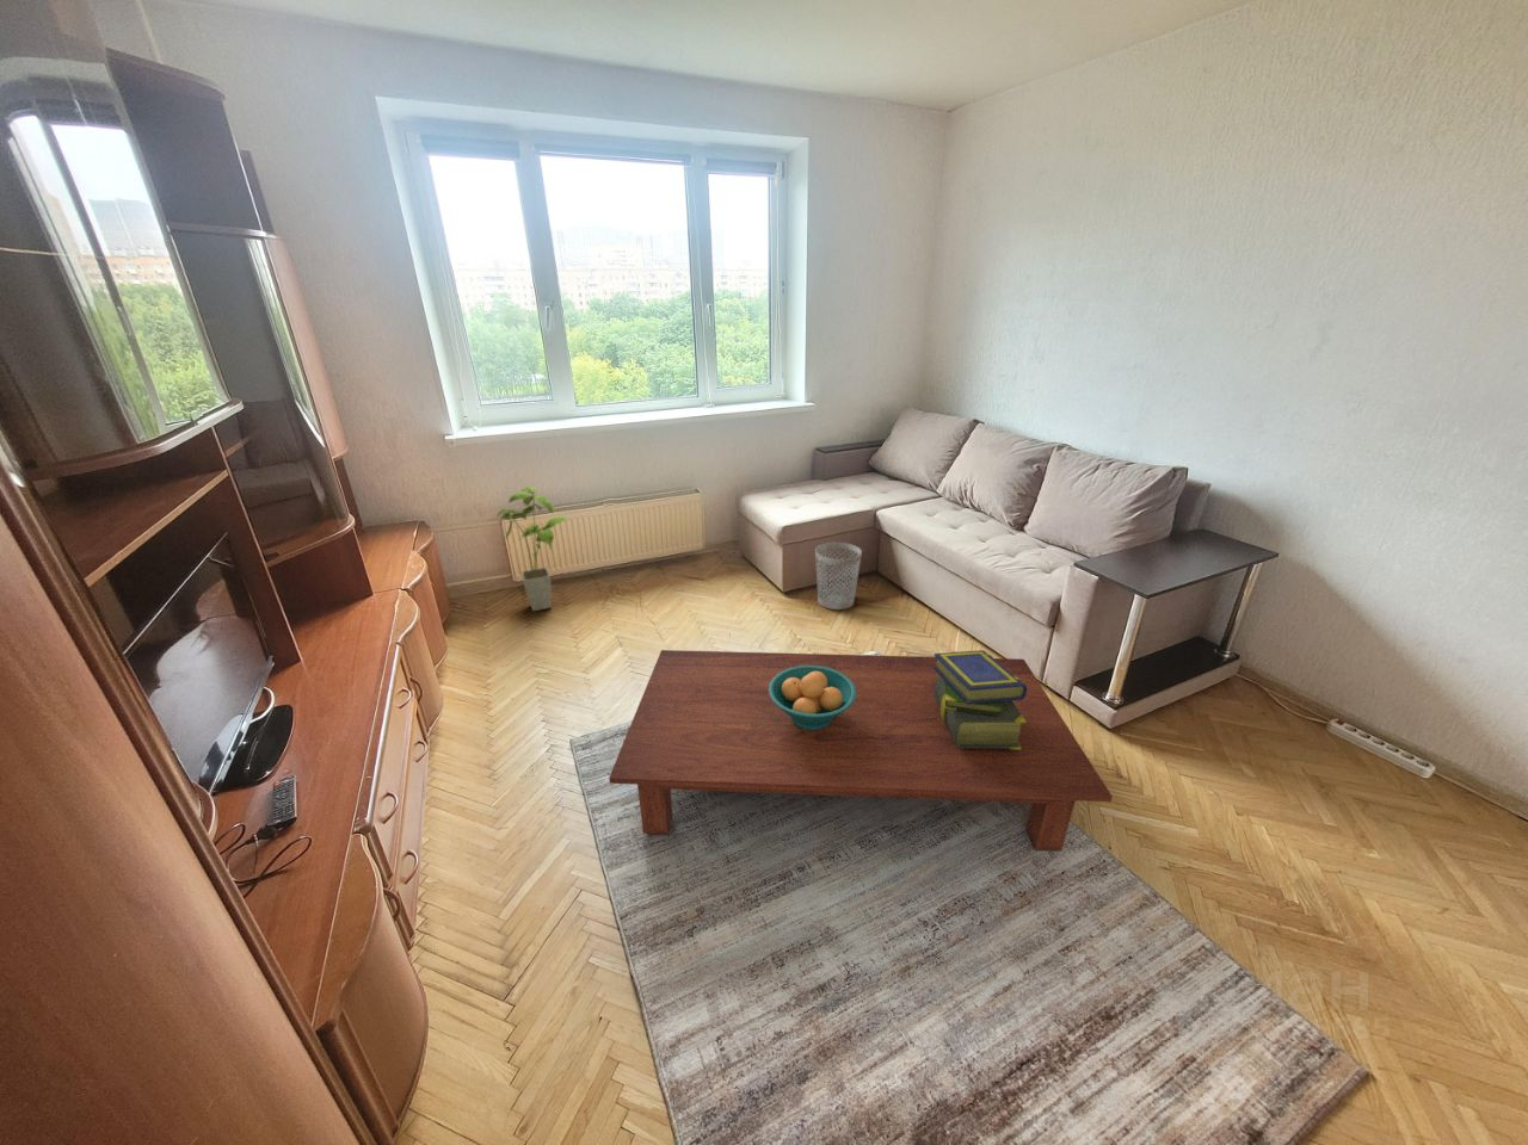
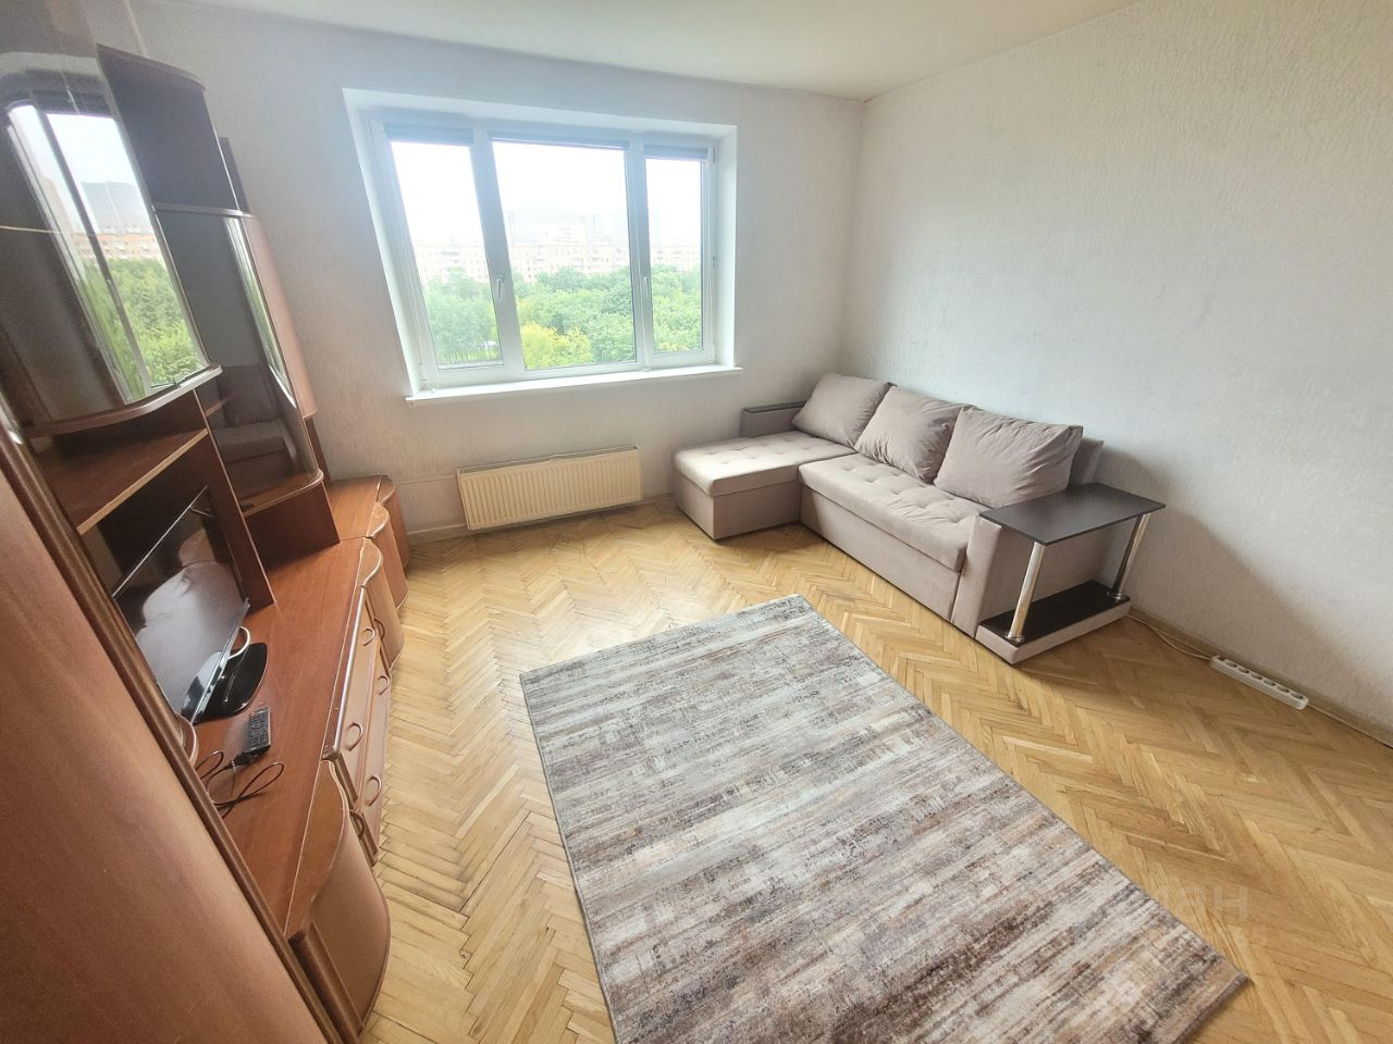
- coffee table (843, 742)
- house plant (539, 547)
- fruit bowl (812, 695)
- wastebasket (837, 576)
- stack of books (975, 694)
